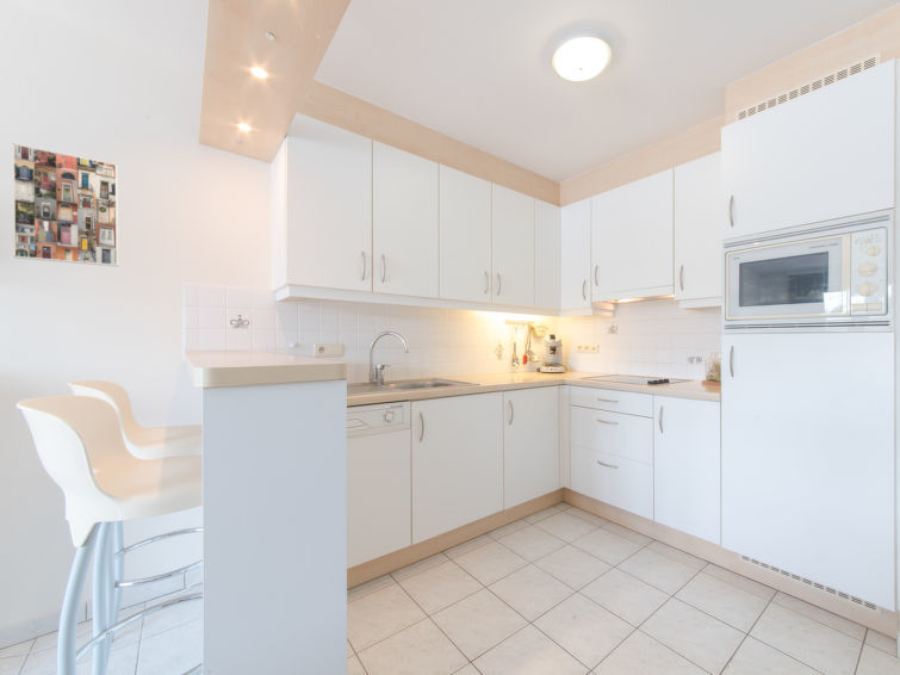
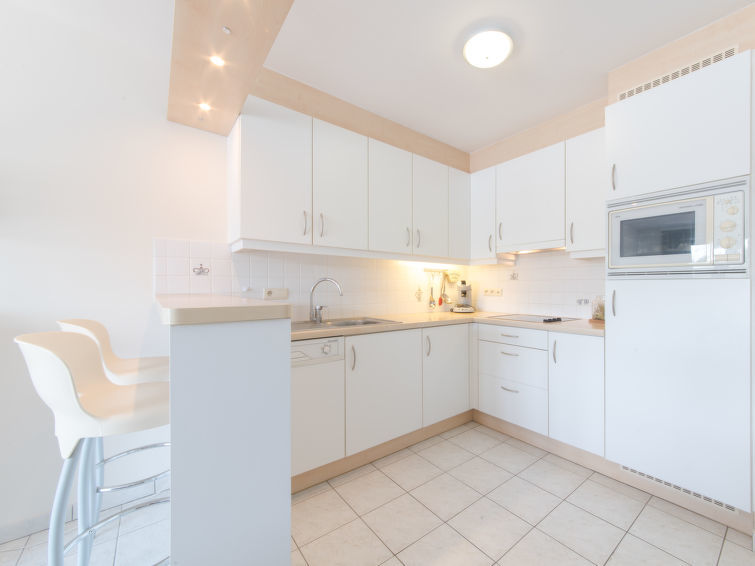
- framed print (68, 209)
